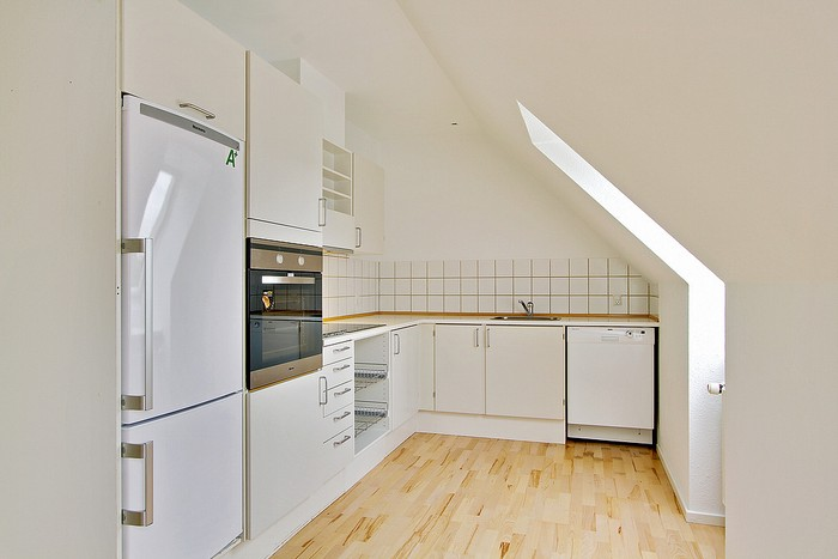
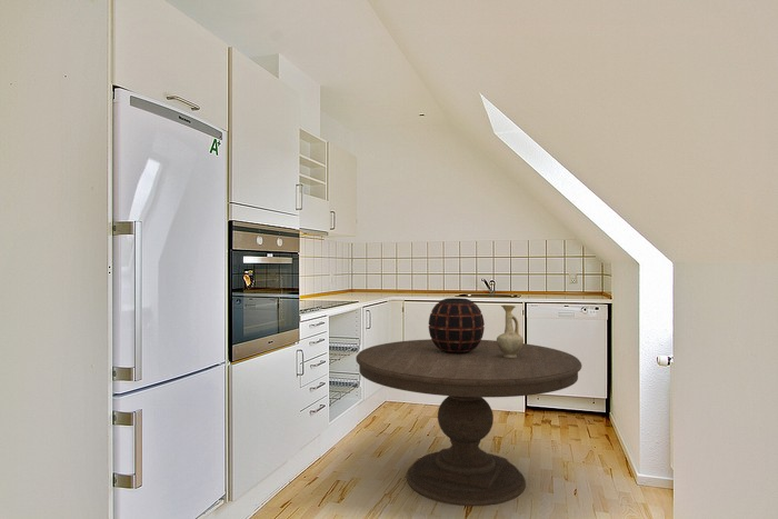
+ dining table (465, 417)
+ decorative vase (456, 325)
+ pitcher (510, 330)
